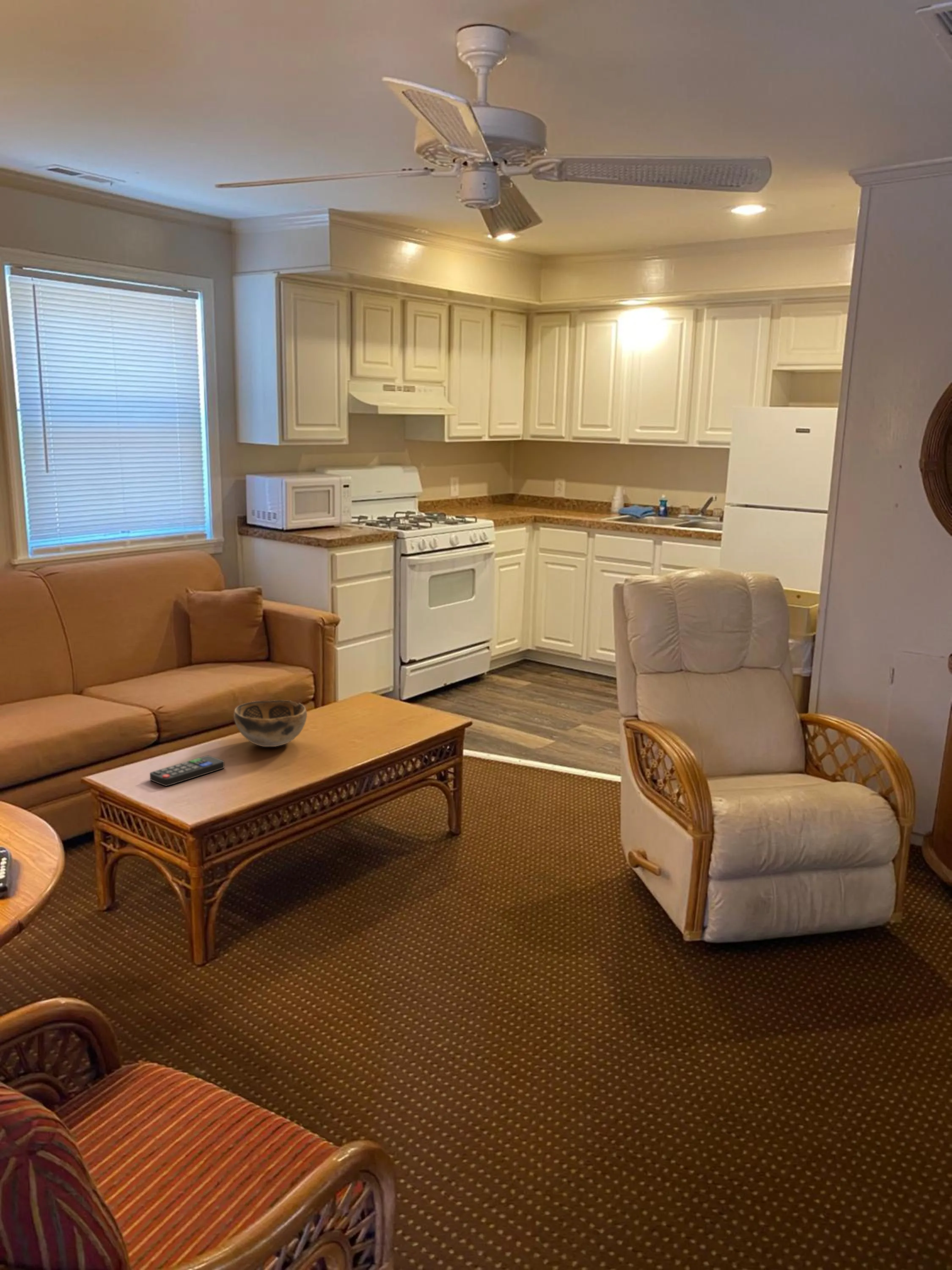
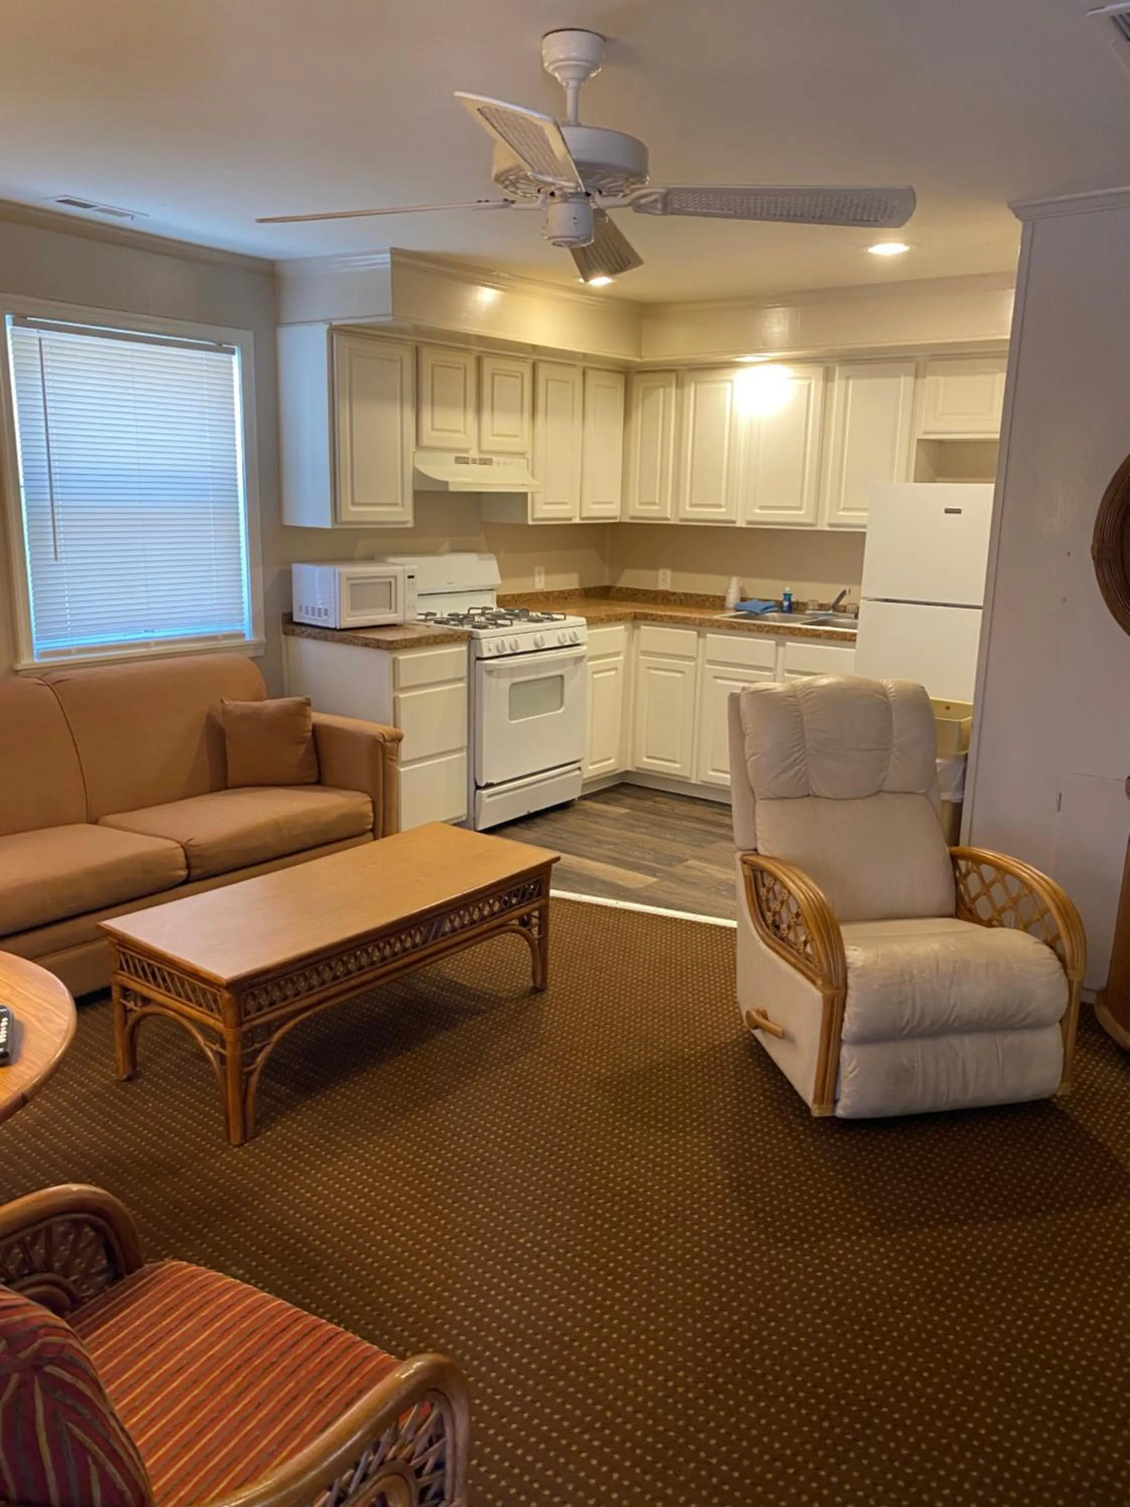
- decorative bowl (271, 726)
- remote control (188, 770)
